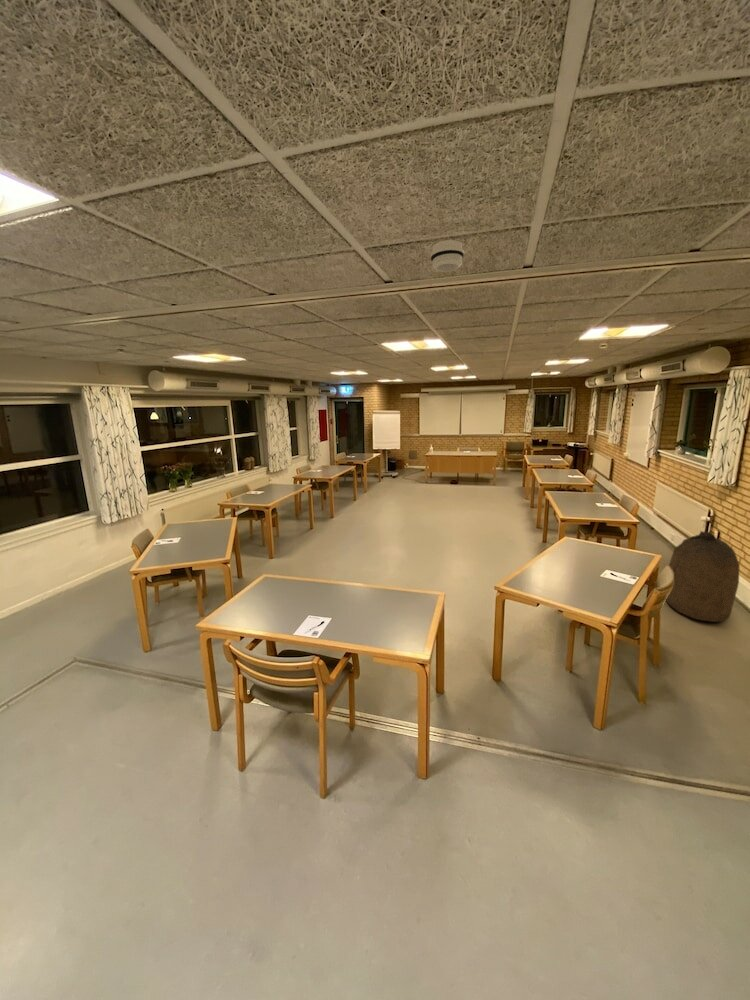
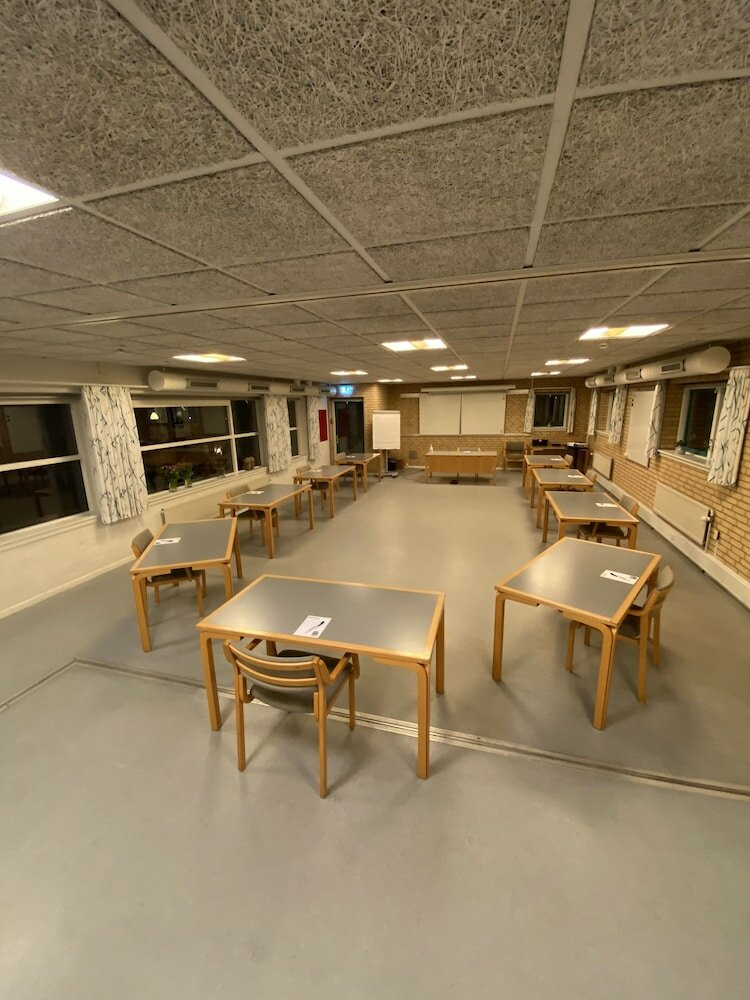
- bag (701, 570)
- smoke detector (447, 257)
